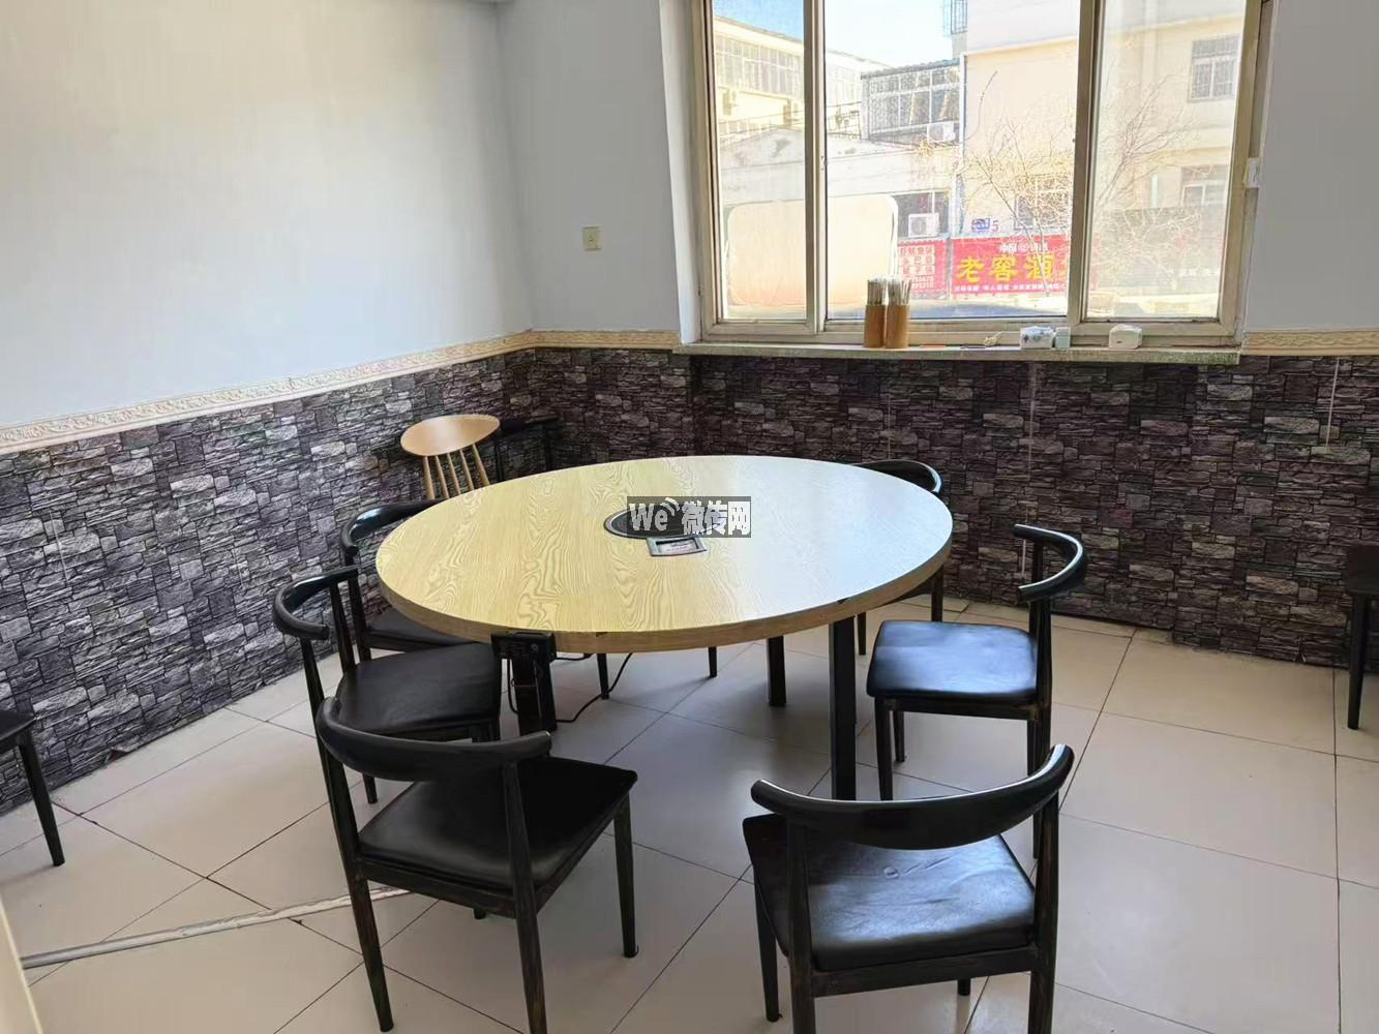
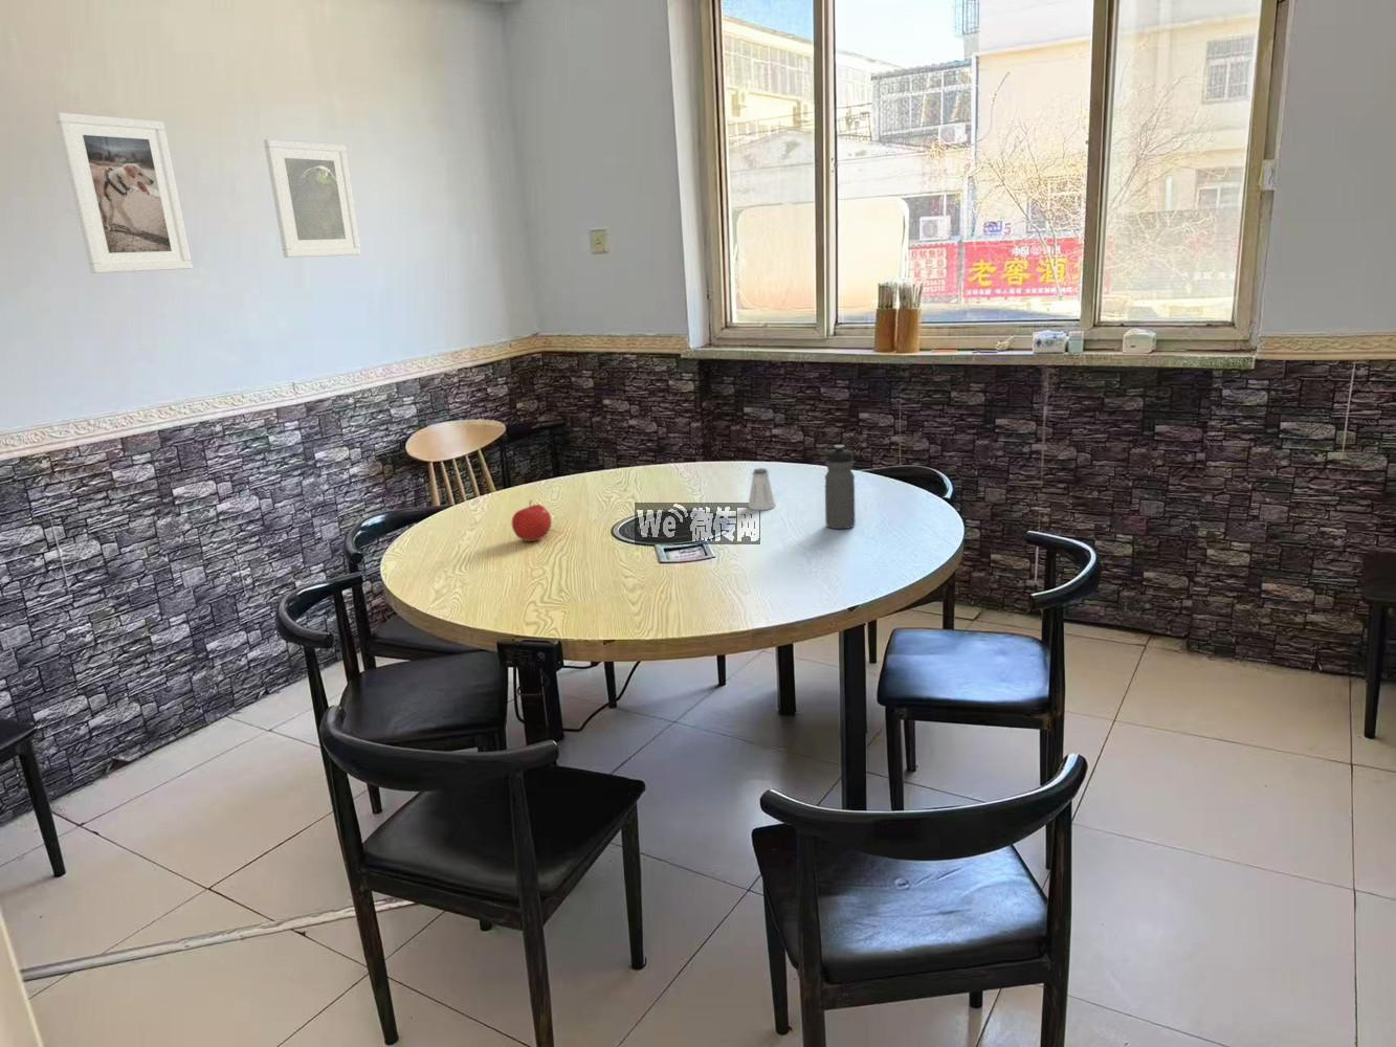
+ saltshaker (760, 488)
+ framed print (128, 195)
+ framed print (316, 200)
+ water bottle (839, 485)
+ fruit (531, 520)
